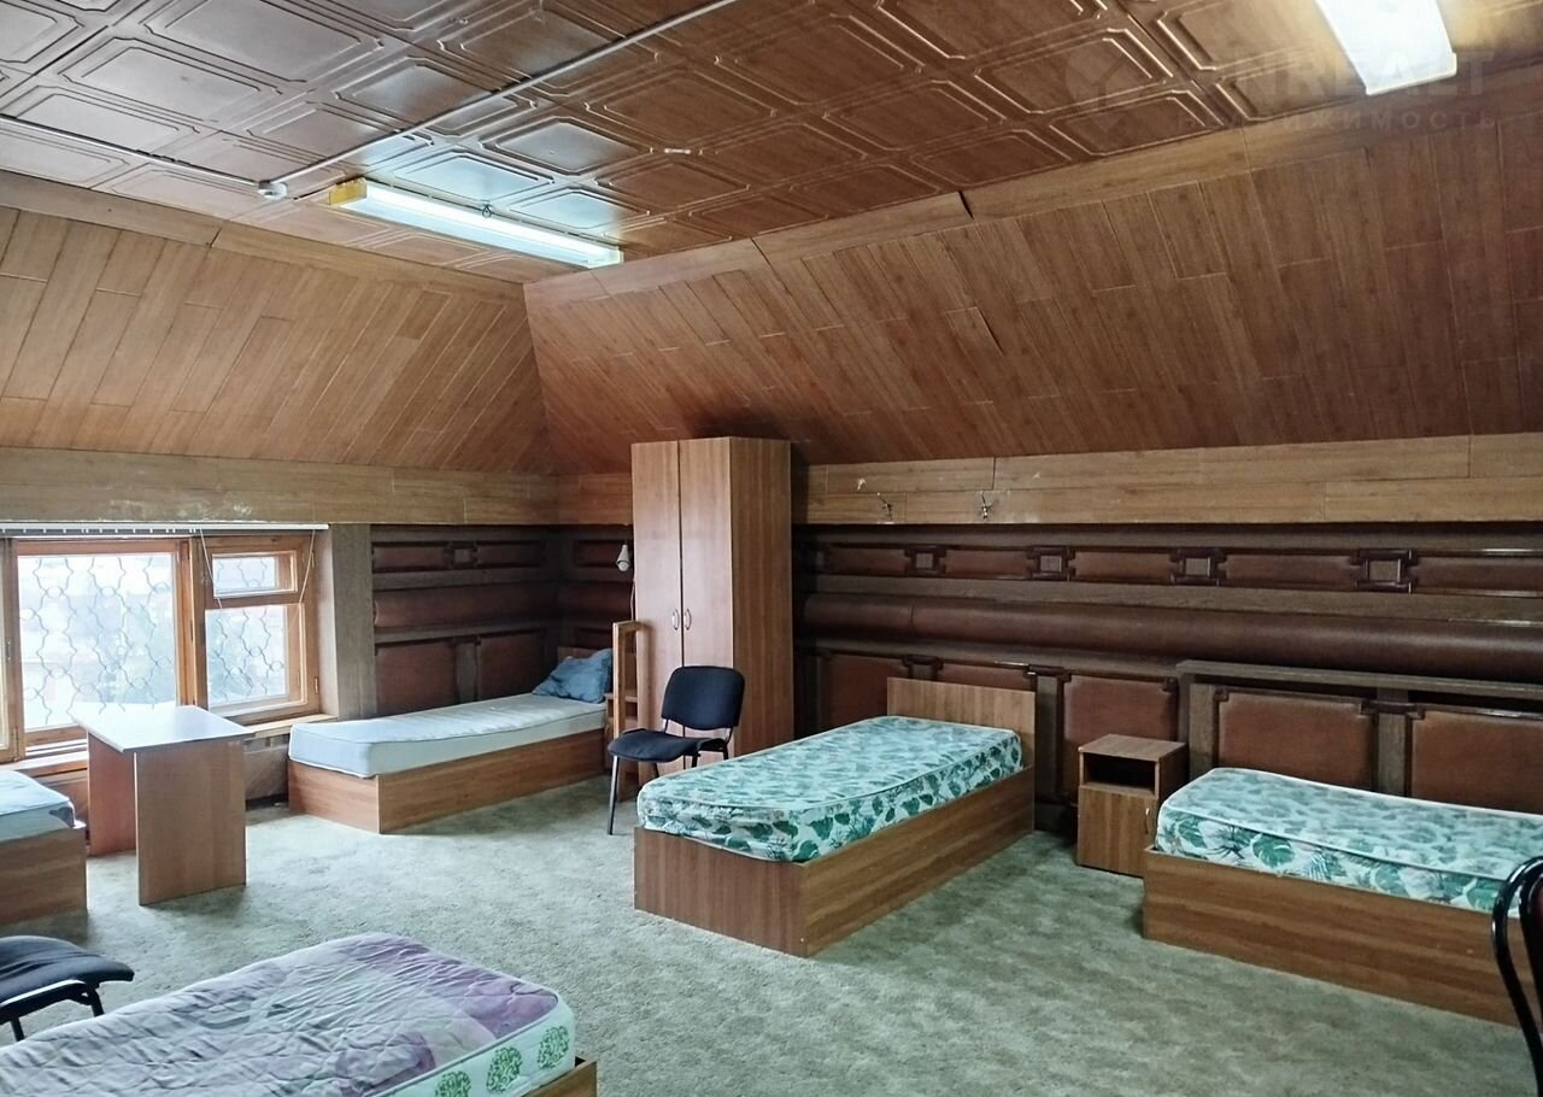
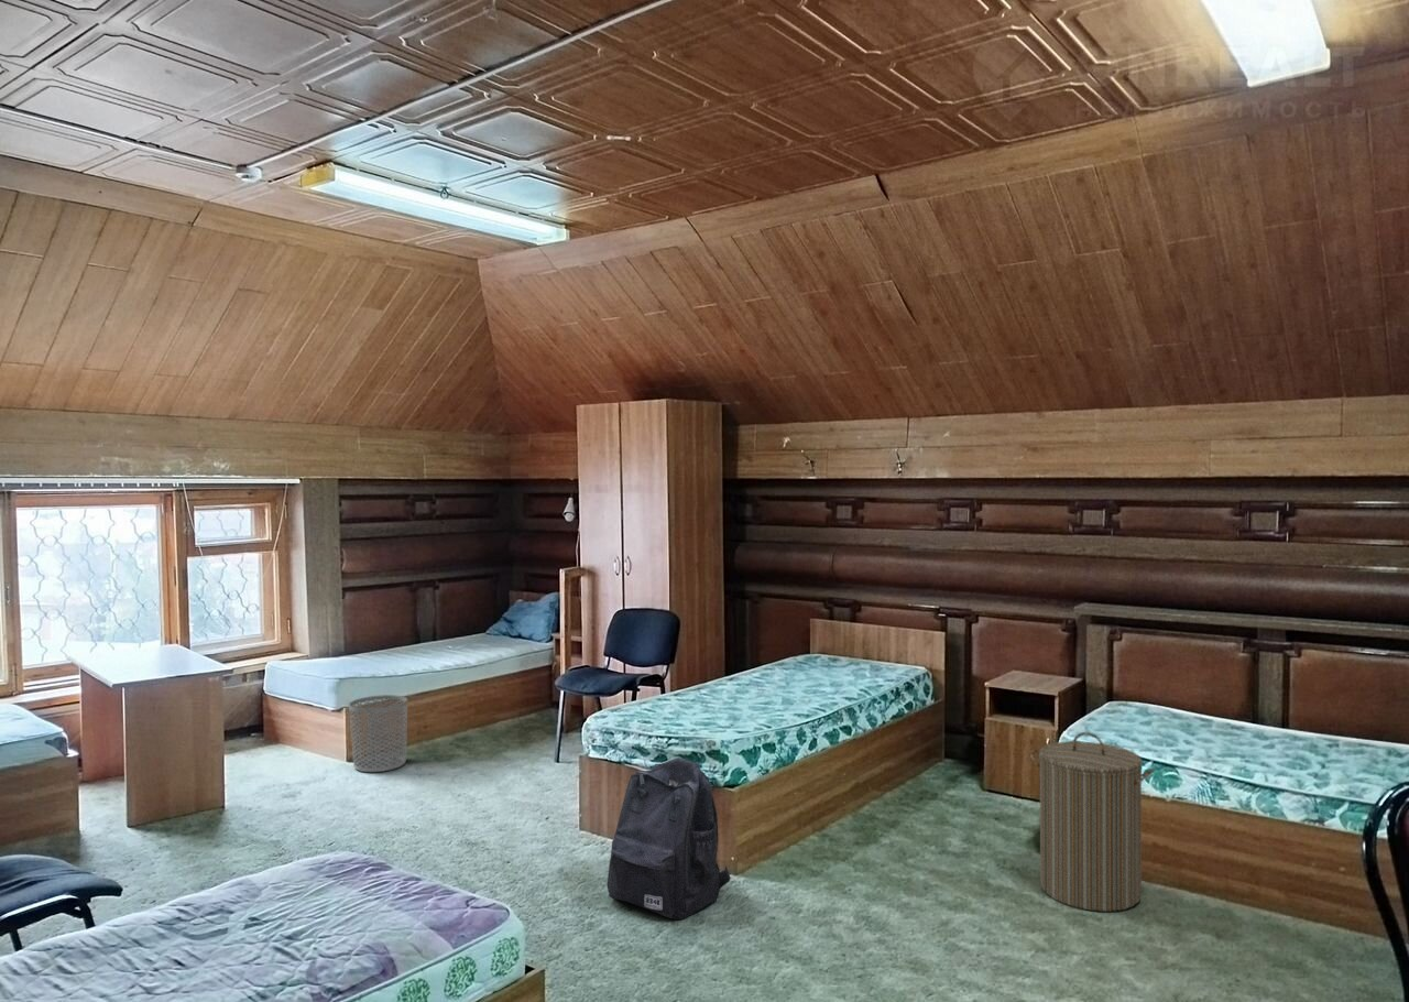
+ backpack (667, 830)
+ laundry hamper (1090, 812)
+ waste bin (379, 733)
